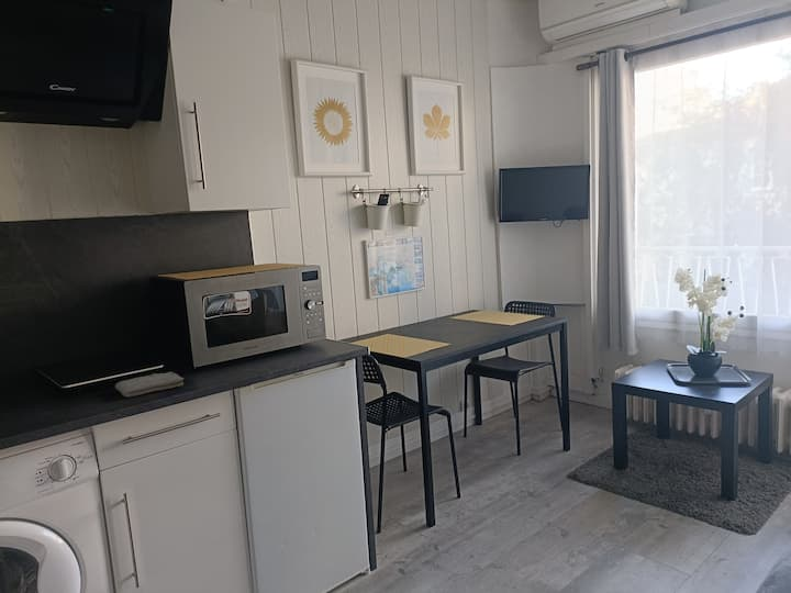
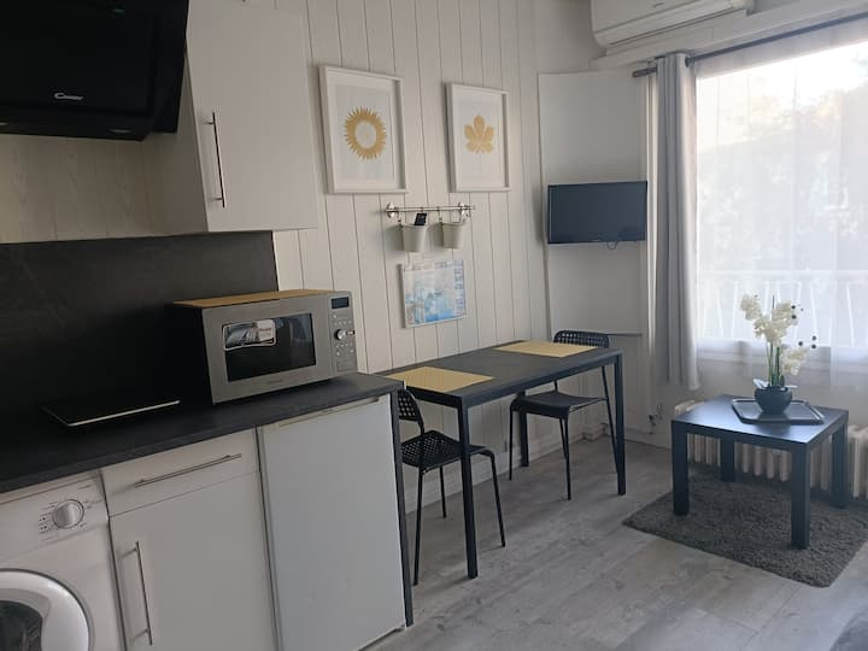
- washcloth (149, 383)
